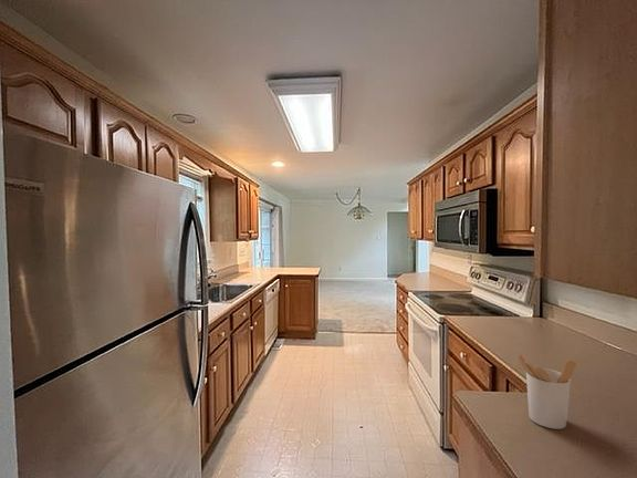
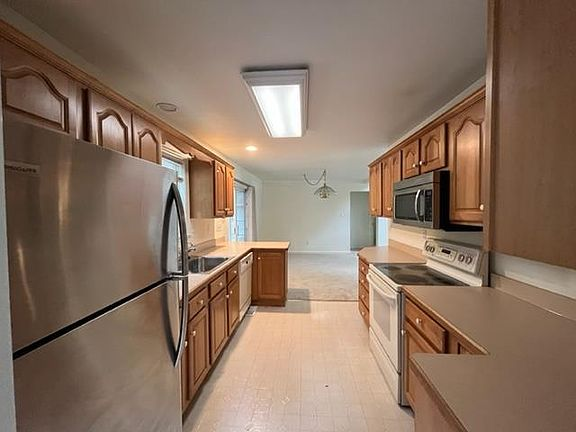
- utensil holder (542, 388)
